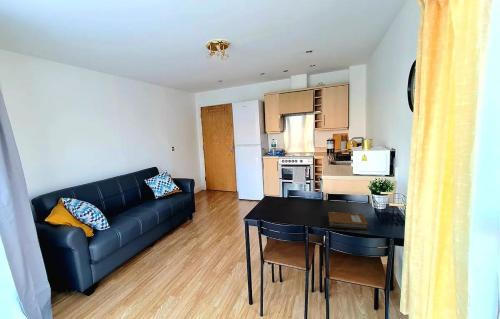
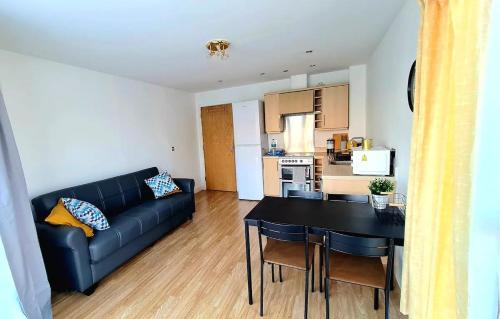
- notebook (347, 219)
